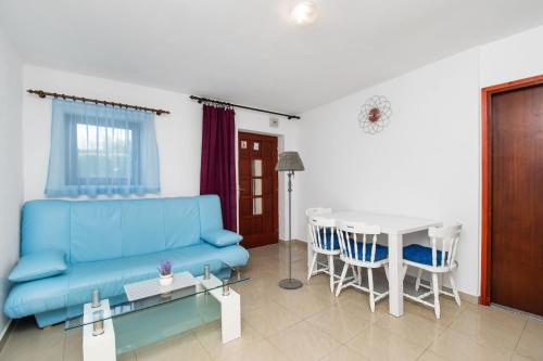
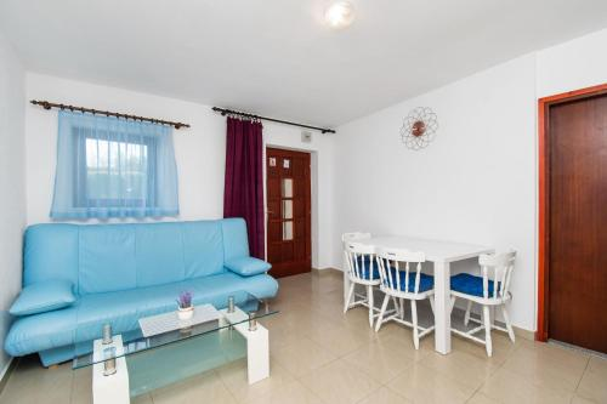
- floor lamp (290, 218)
